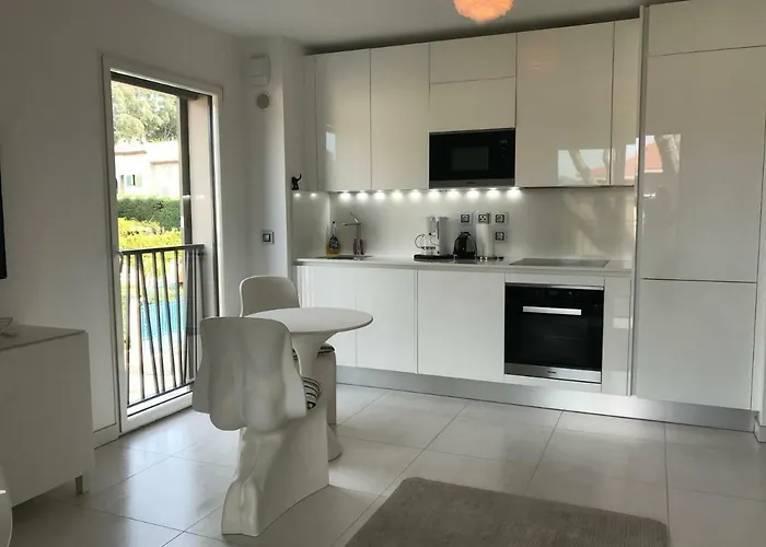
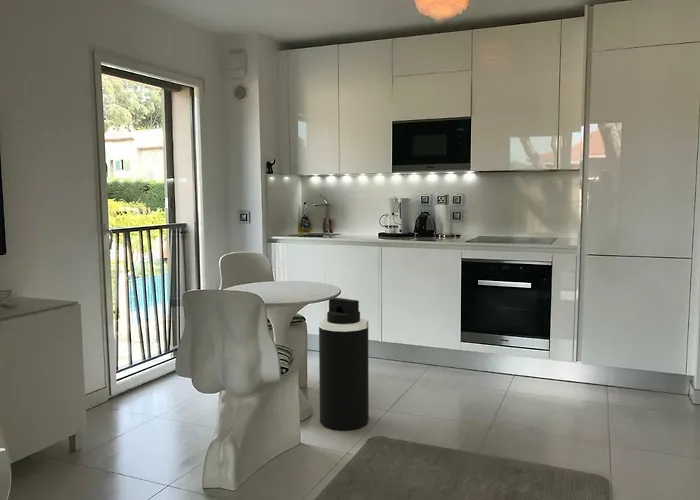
+ trash can (344, 360)
